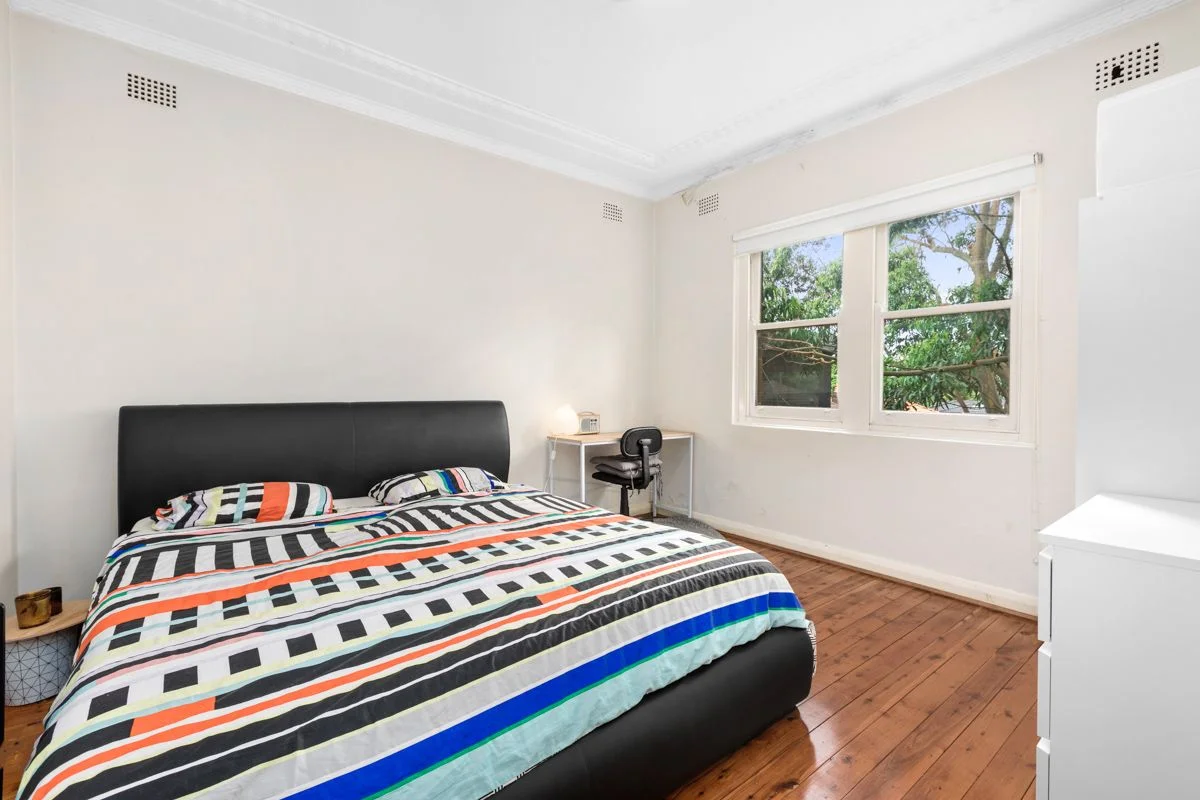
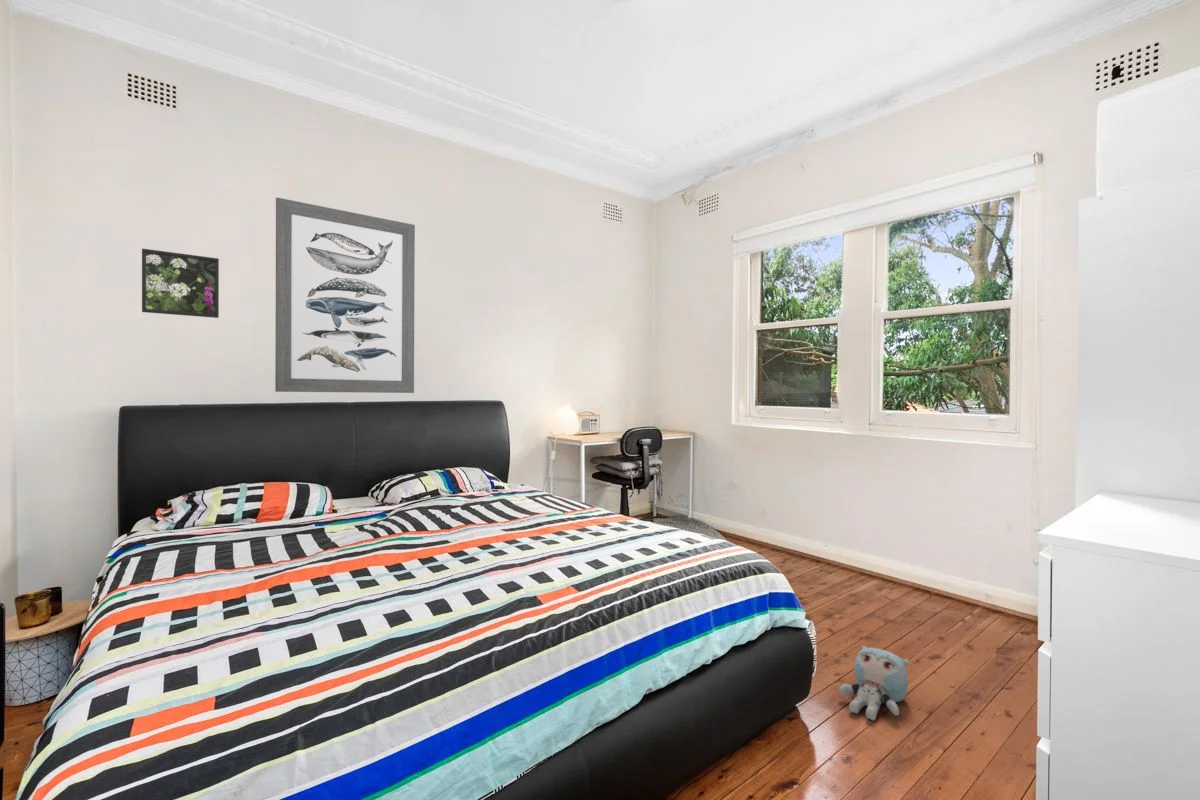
+ wall art (349, 302)
+ plush toy (875, 679)
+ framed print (181, 284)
